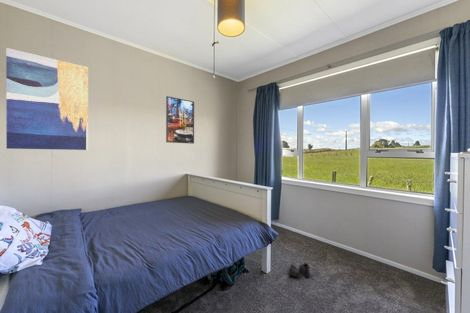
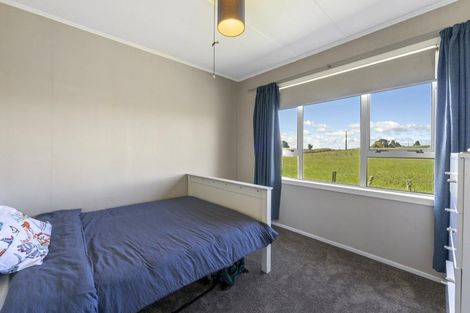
- wall art (51, 104)
- boots (296, 269)
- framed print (180, 121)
